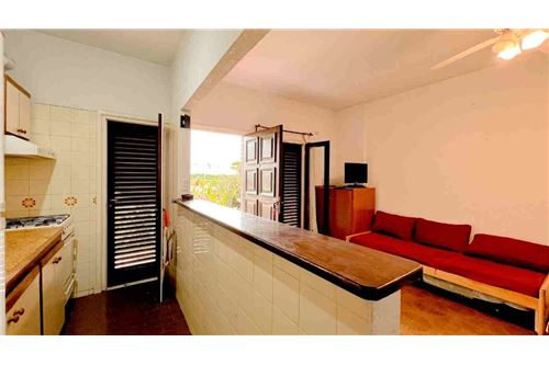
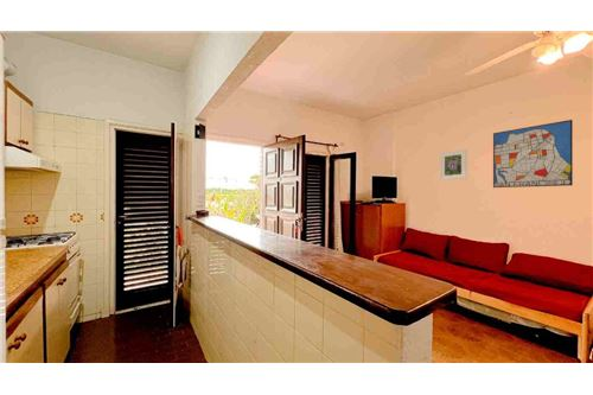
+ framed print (452, 165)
+ wall art (529, 157)
